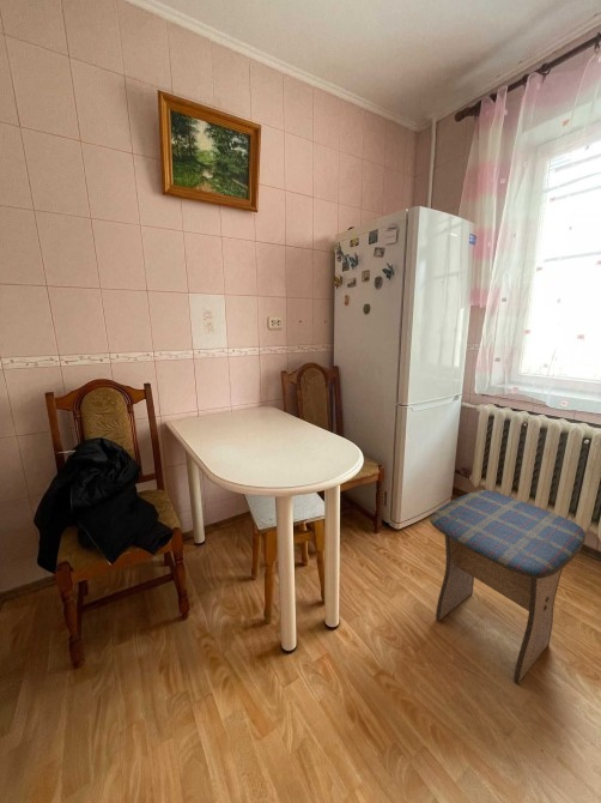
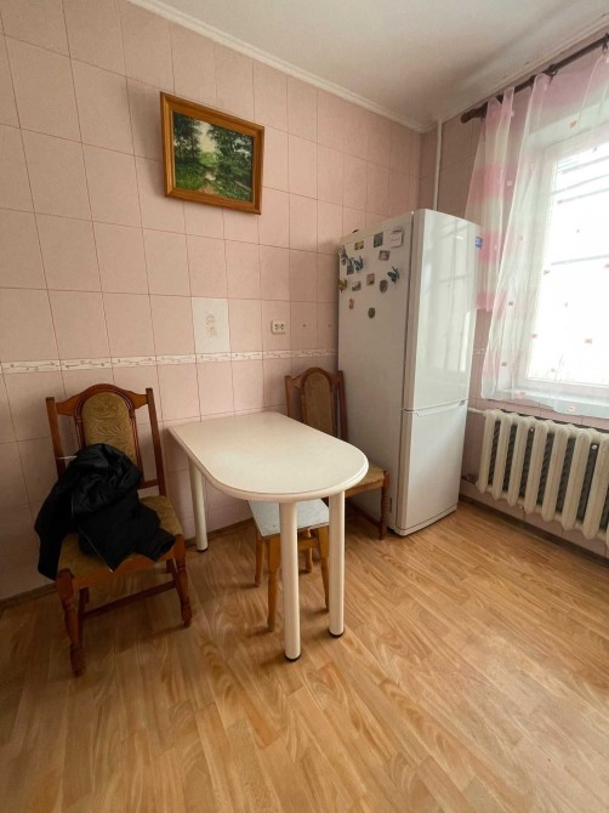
- stool (497, 578)
